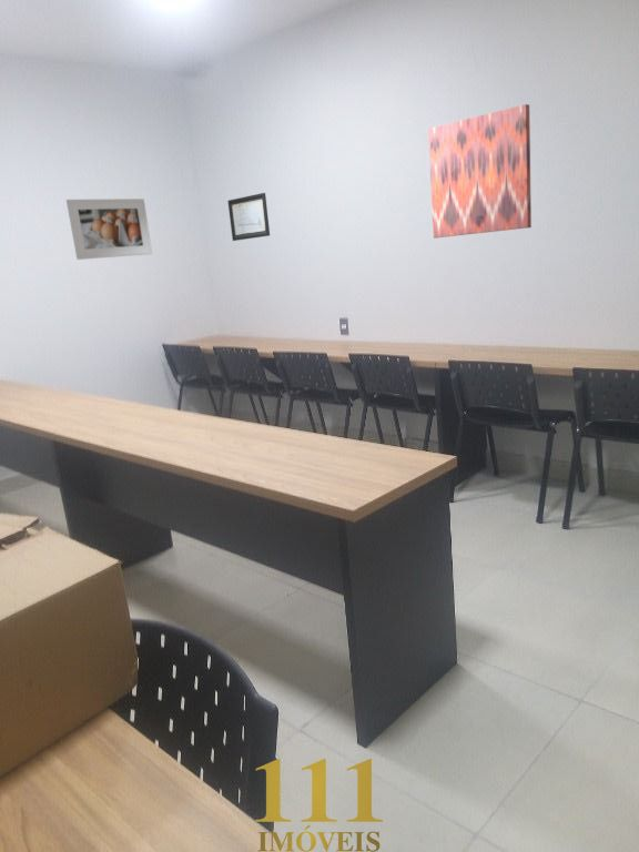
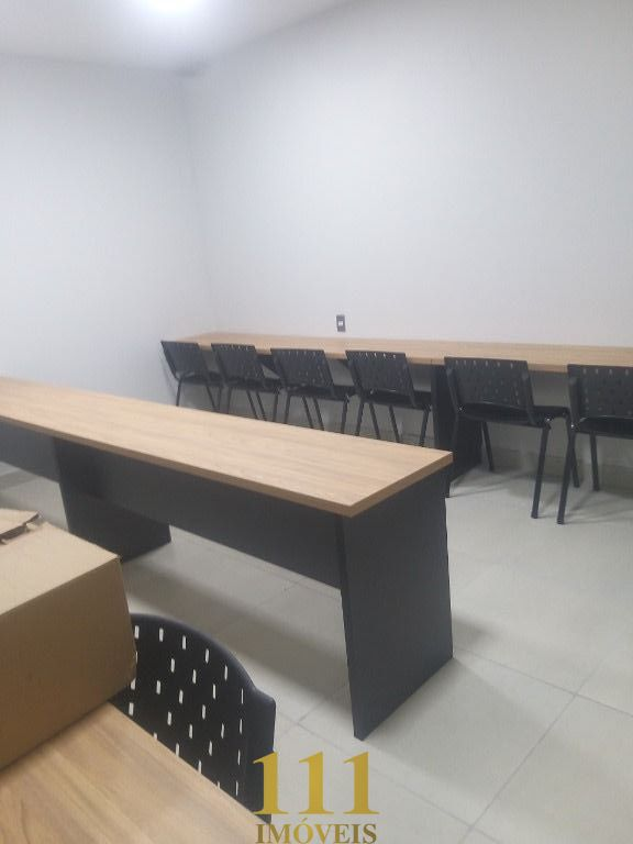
- wall art (247, 217)
- wall art (477, 176)
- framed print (111, 227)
